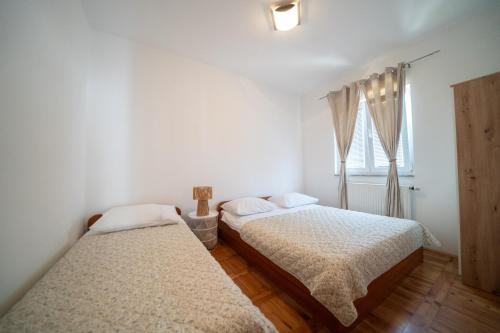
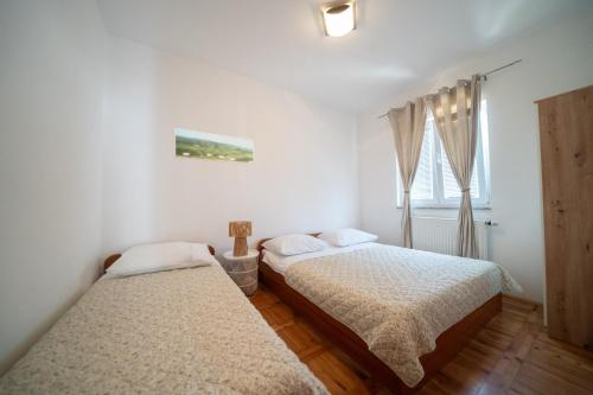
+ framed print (217, 147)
